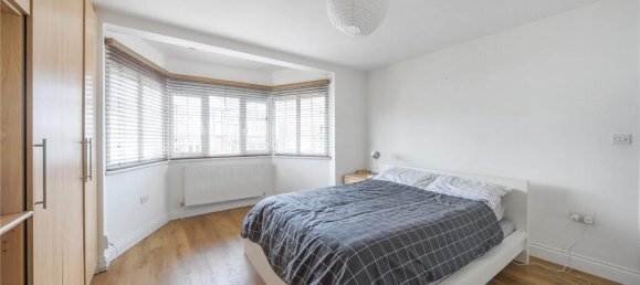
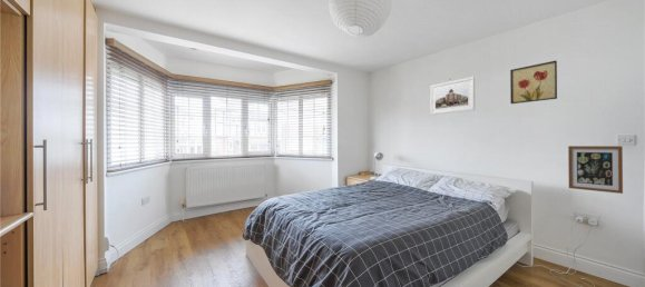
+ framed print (450, 97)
+ wall art (594, 168)
+ wall art (532, 83)
